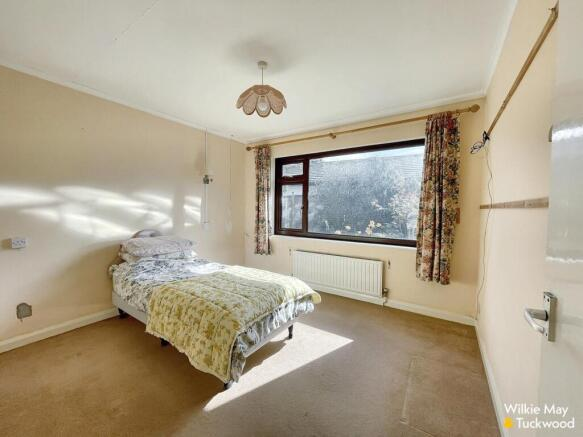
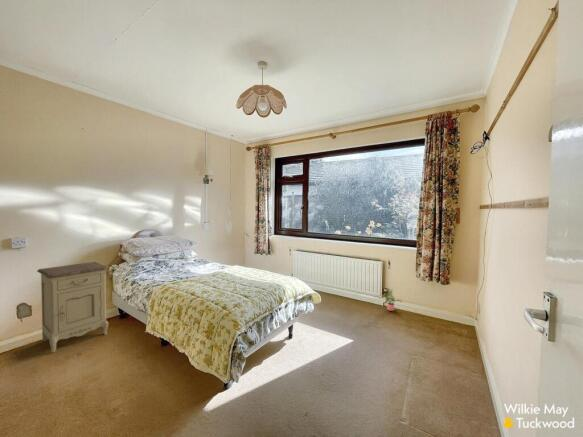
+ nightstand (76, 303)
+ potted plant (393, 301)
